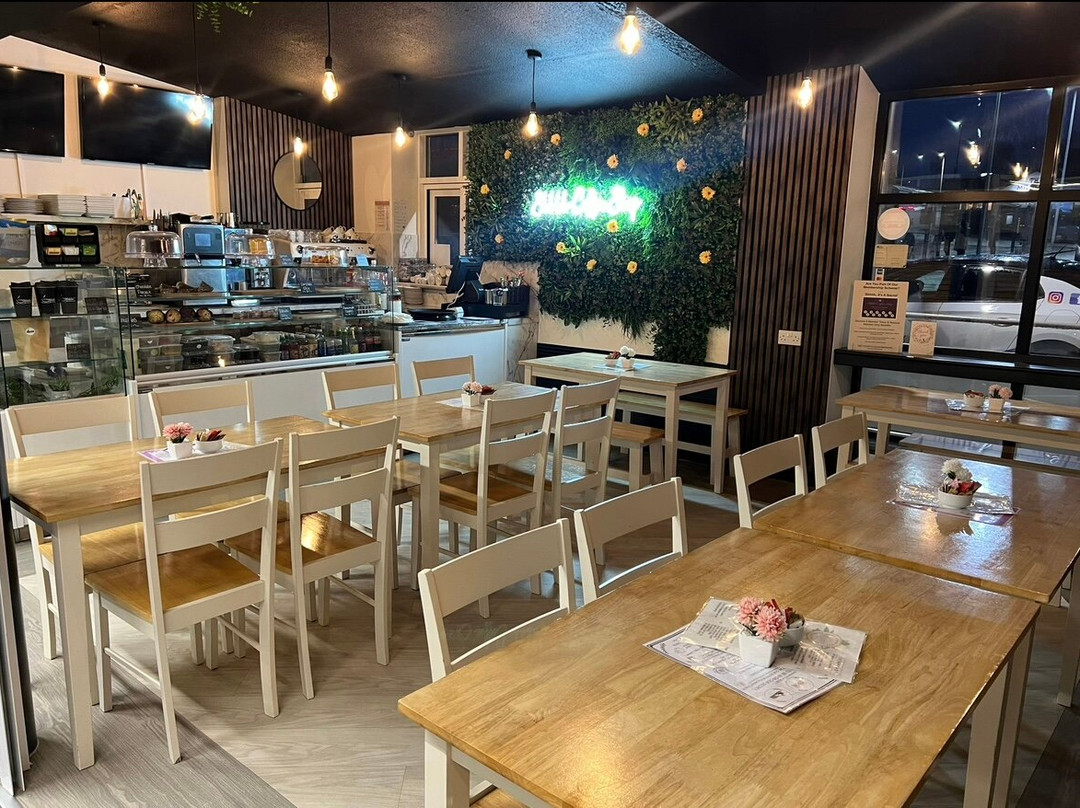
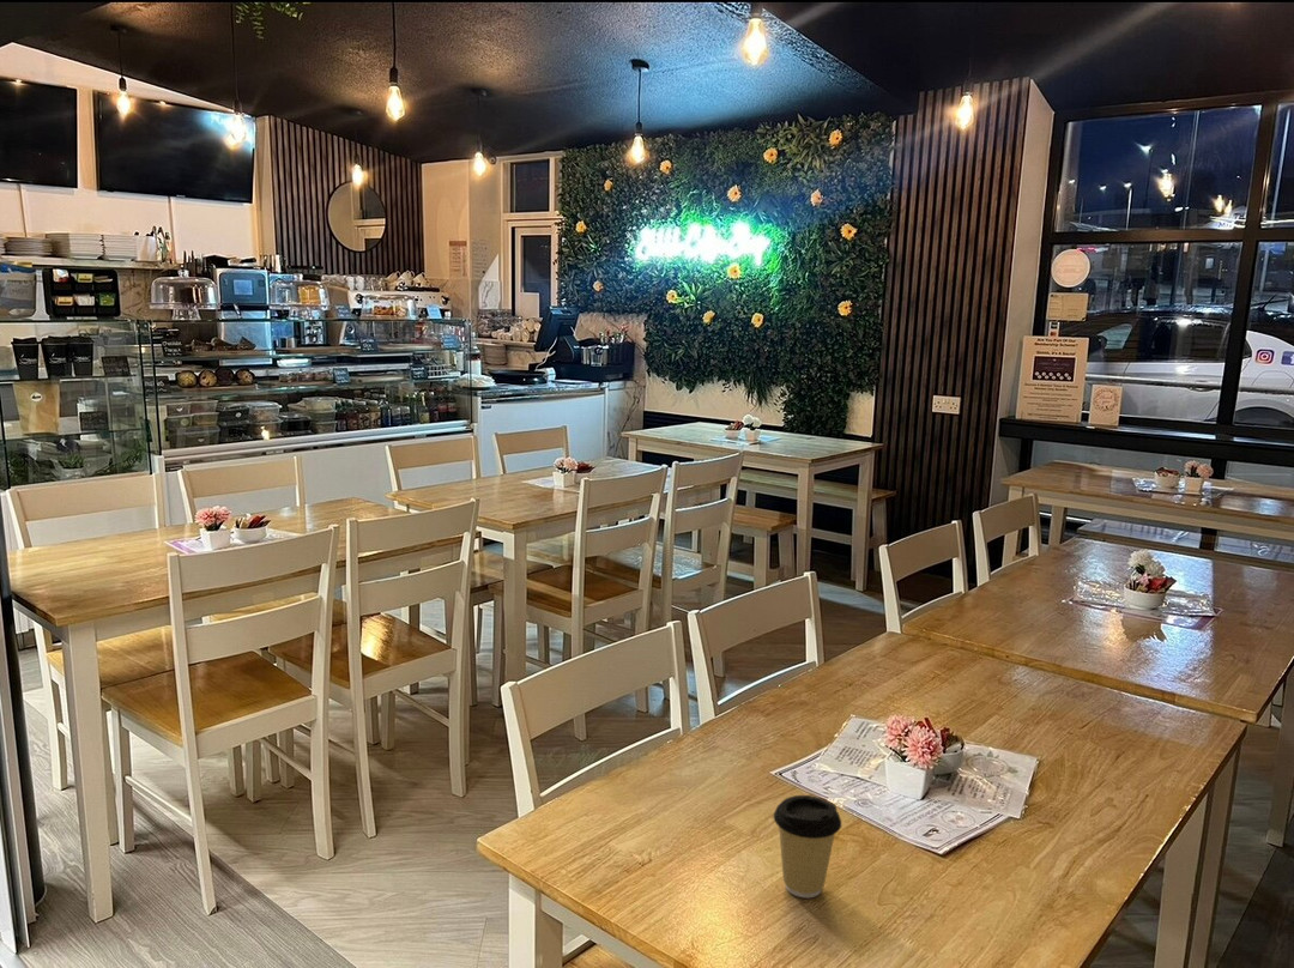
+ coffee cup (805, 846)
